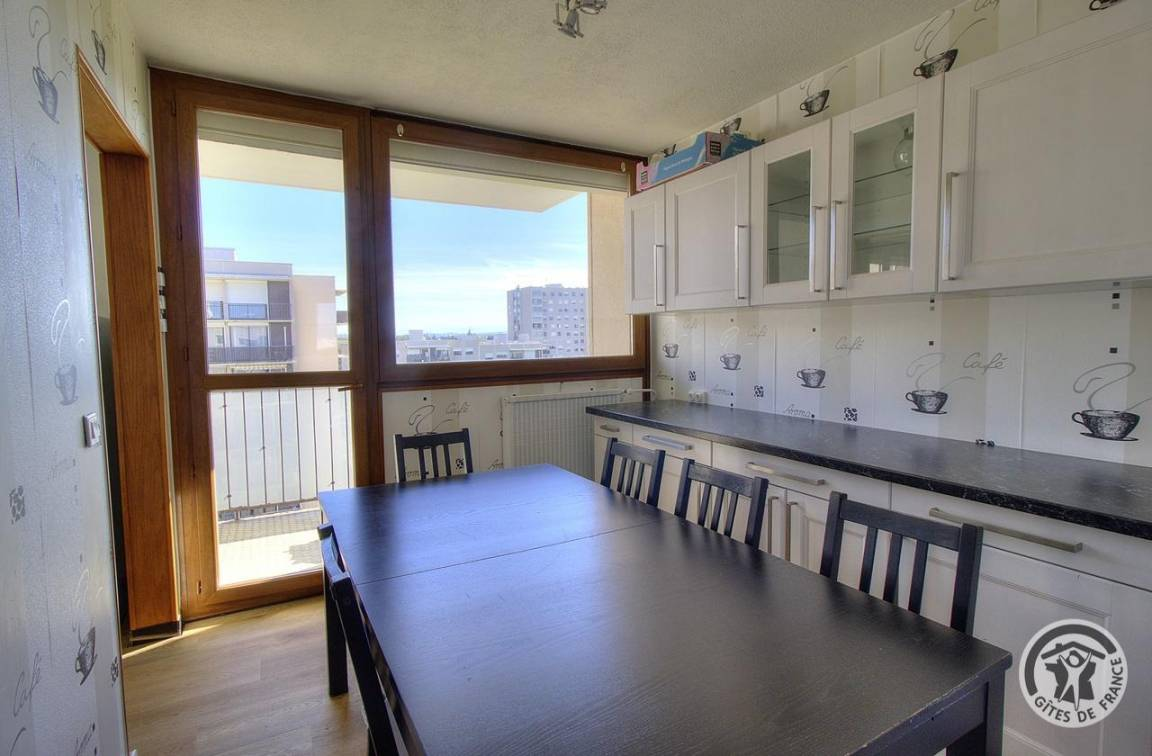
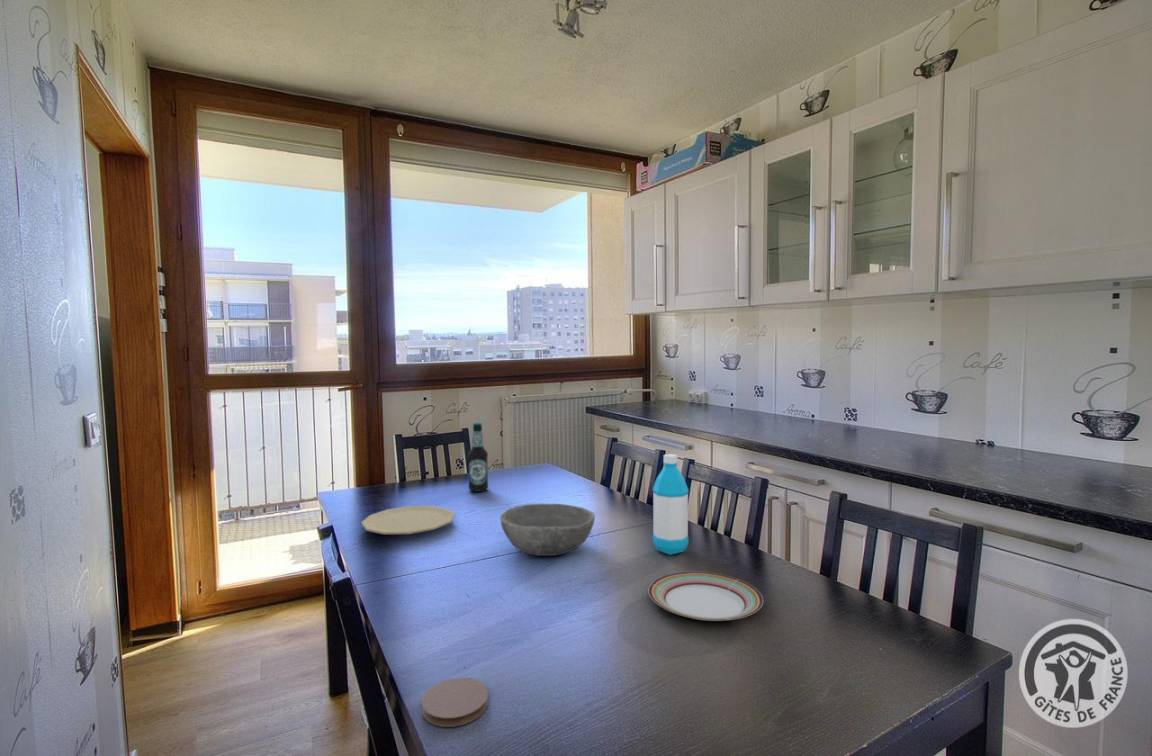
+ coaster (455, 700)
+ bottle (477, 456)
+ bowl (547, 531)
+ plate (704, 598)
+ plate (409, 523)
+ water bottle (670, 503)
